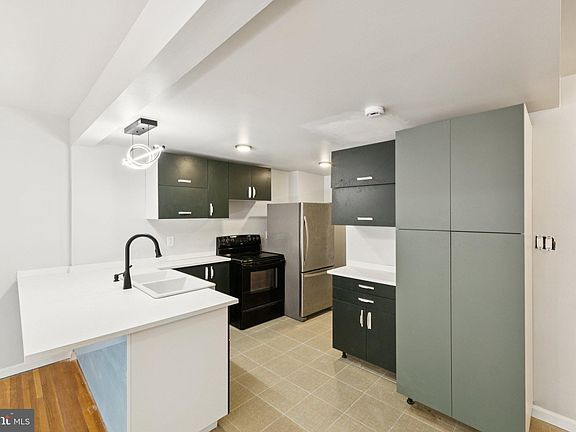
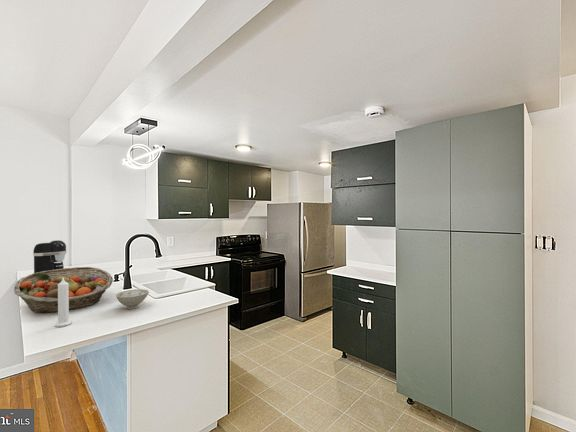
+ bowl (132, 299)
+ fruit basket (69, 288)
+ coffee maker (50, 261)
+ candle (63, 300)
